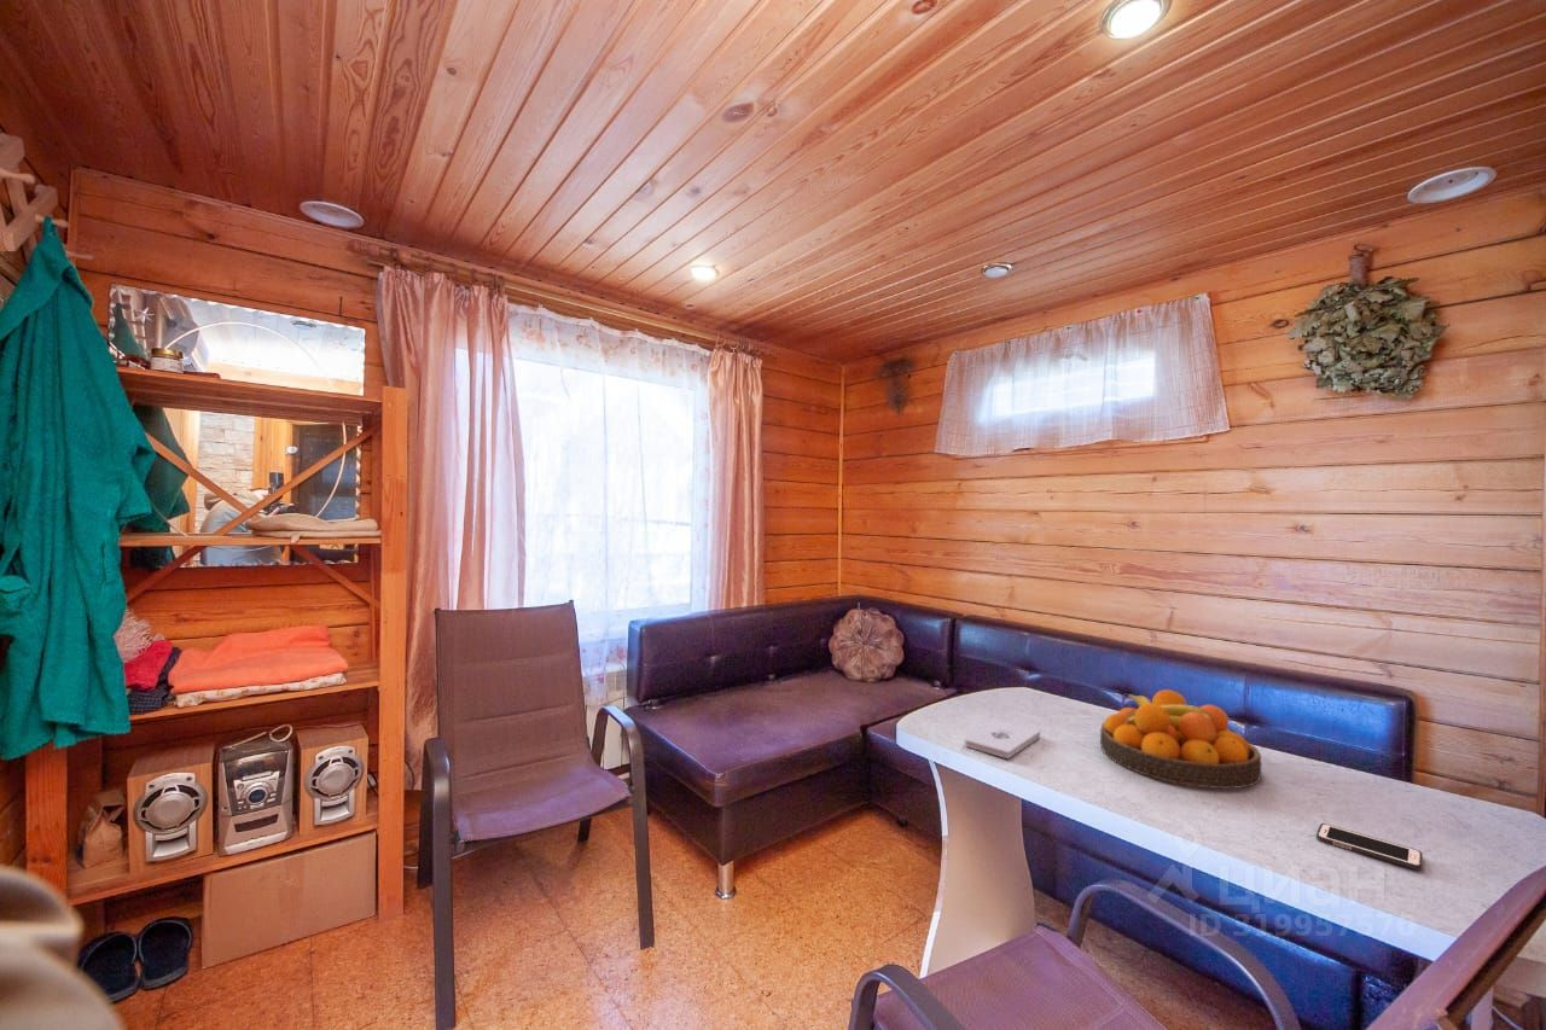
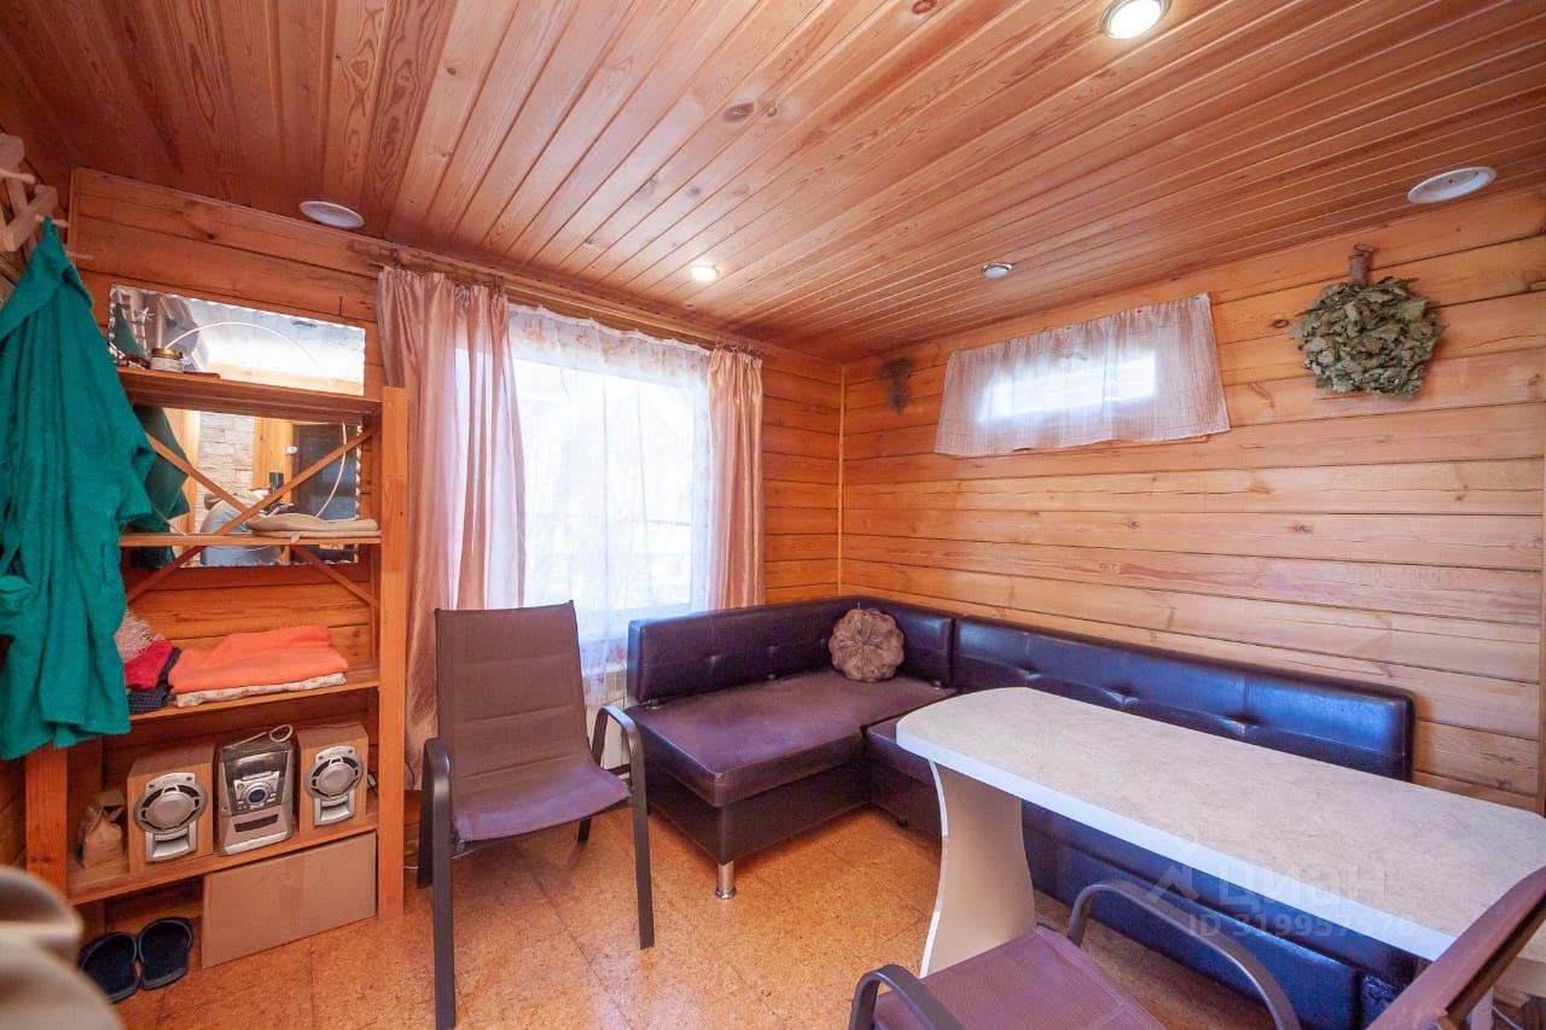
- fruit bowl (1175, 729)
- notepad (1001, 738)
- cell phone (1367, 845)
